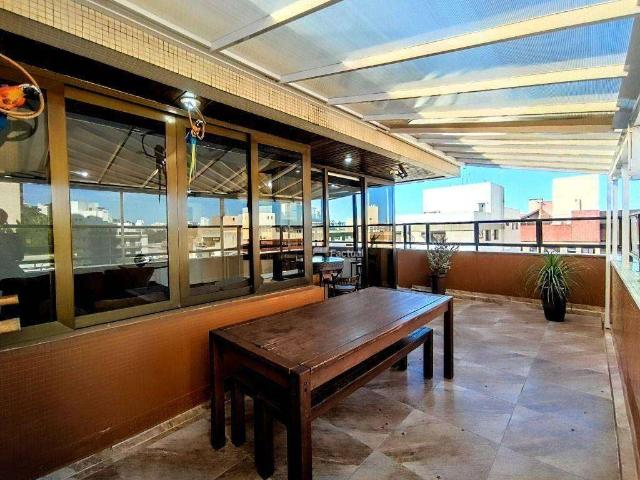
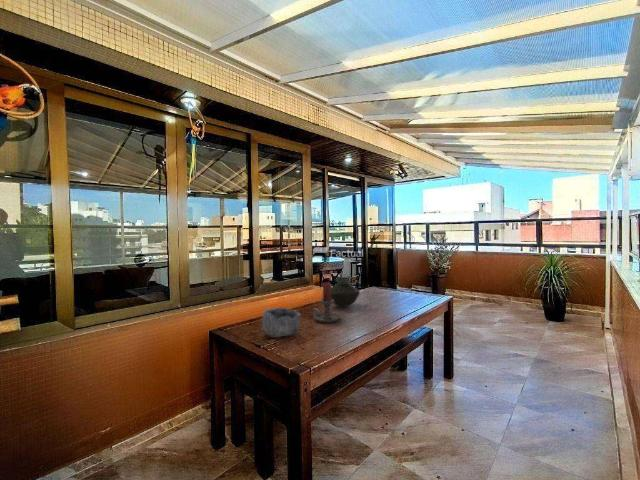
+ candle holder (324, 300)
+ bowl (281, 321)
+ vase (343, 292)
